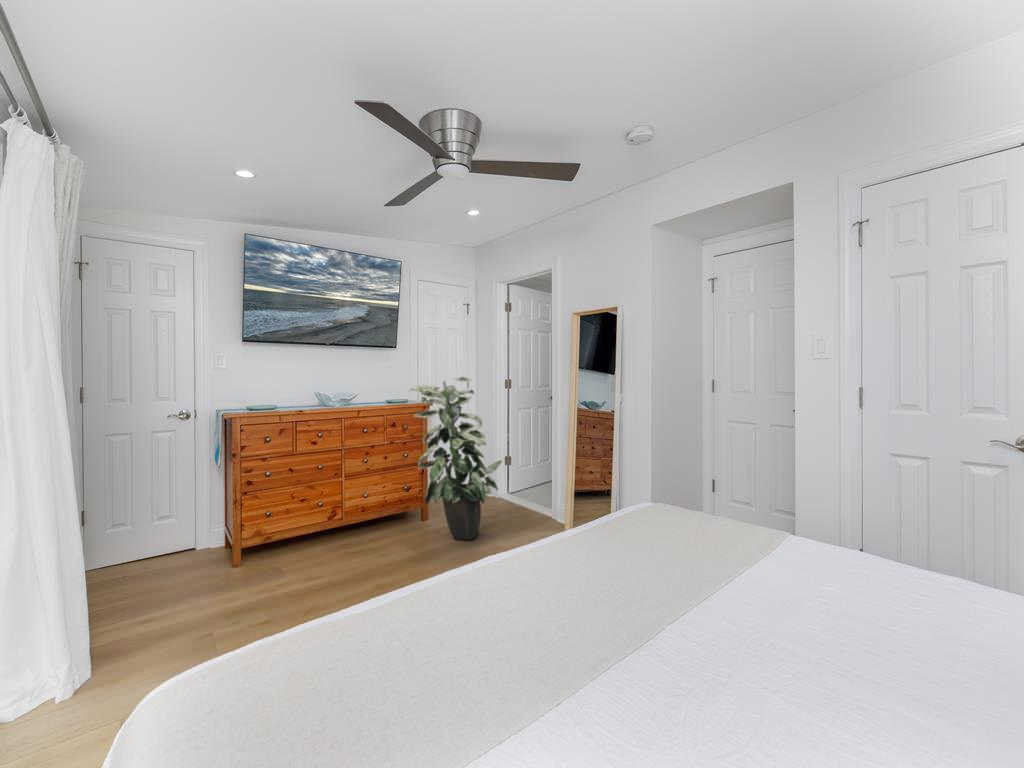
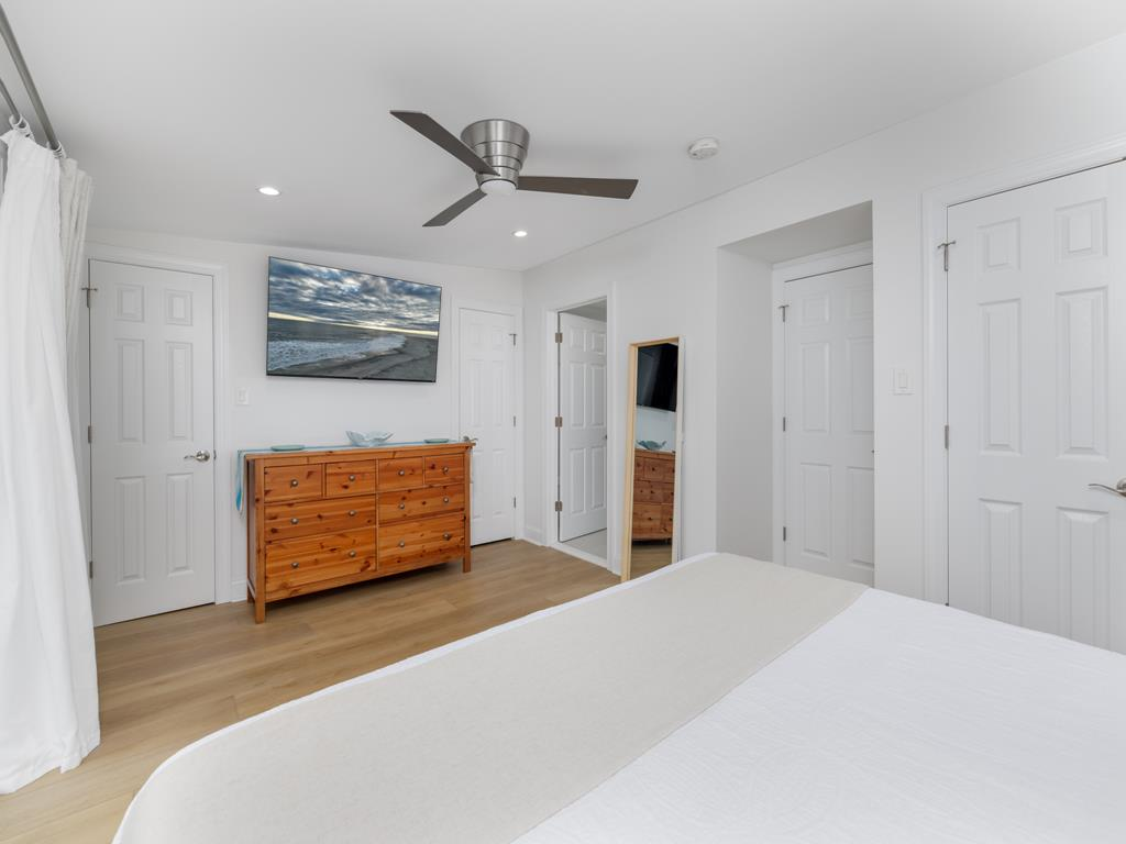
- indoor plant (456, 457)
